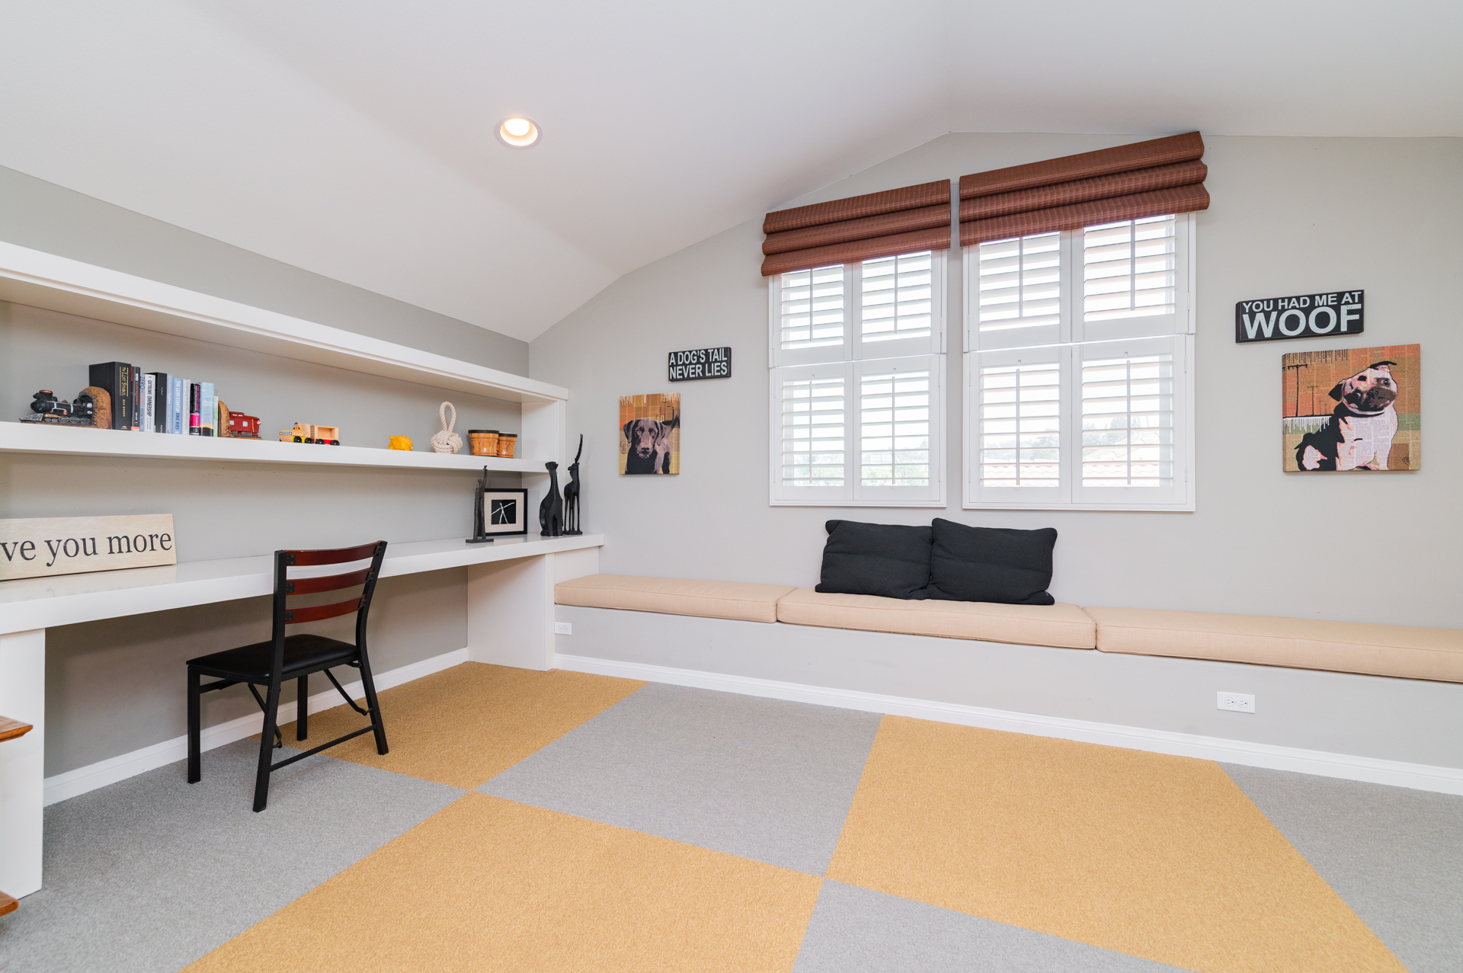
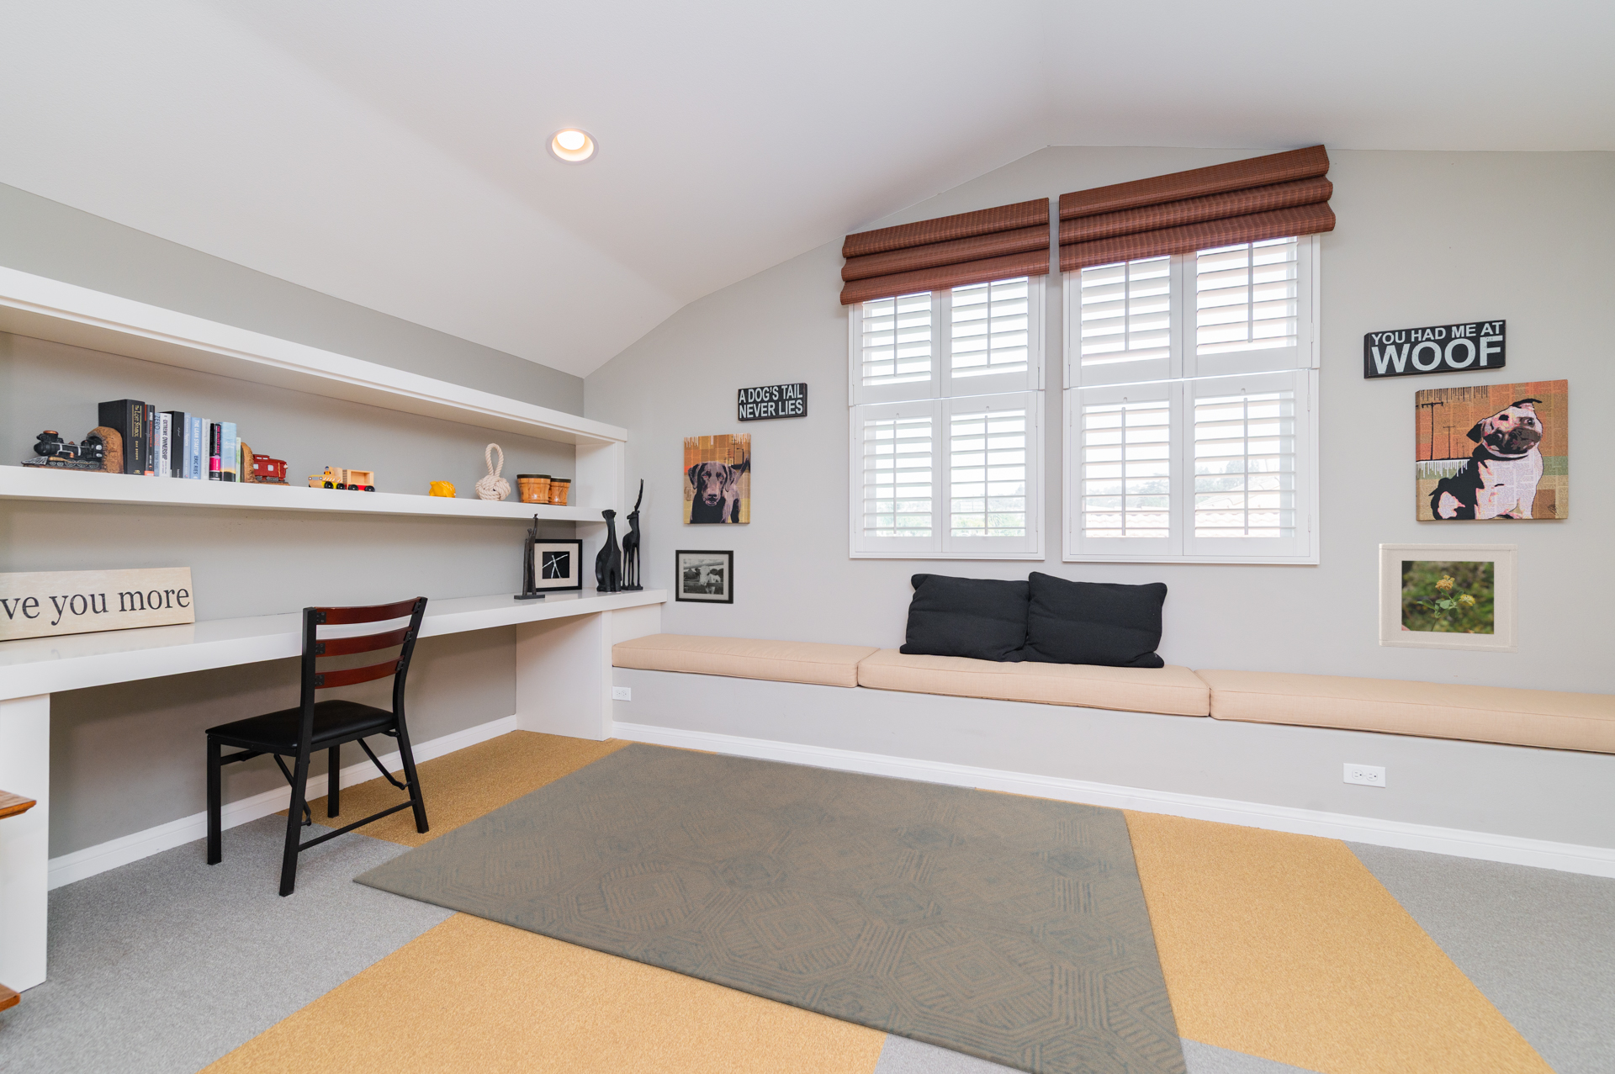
+ picture frame (704, 577)
+ rug (781, 841)
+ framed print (1446, 596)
